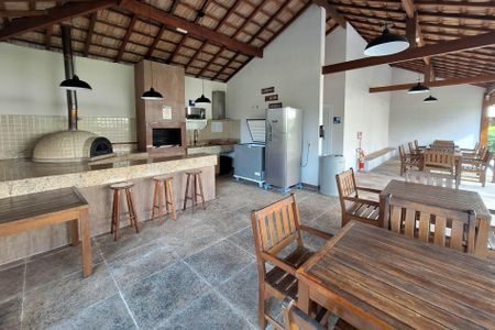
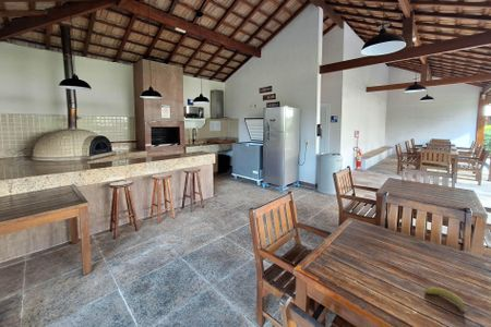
+ fruit (446, 296)
